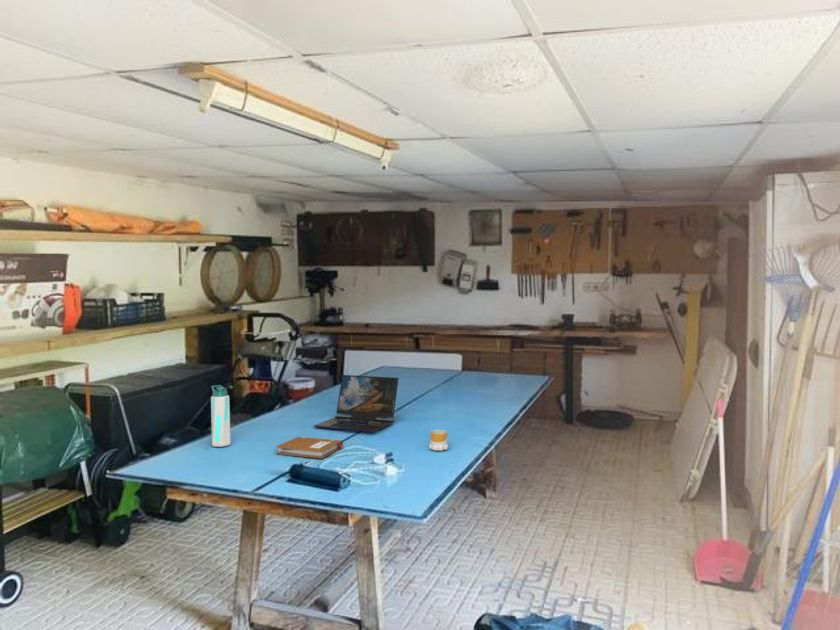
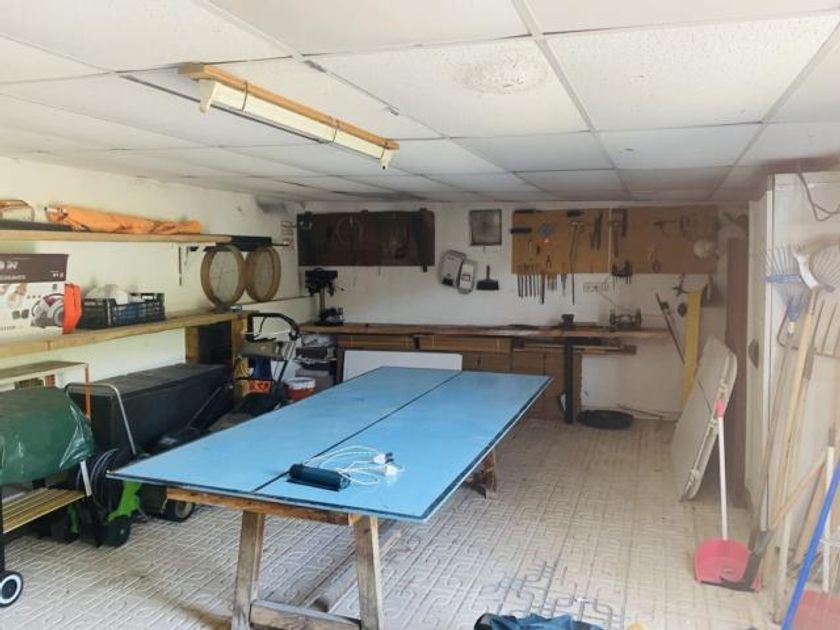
- notebook (311, 446)
- mug (439, 439)
- water bottle (219, 415)
- laptop (357, 402)
